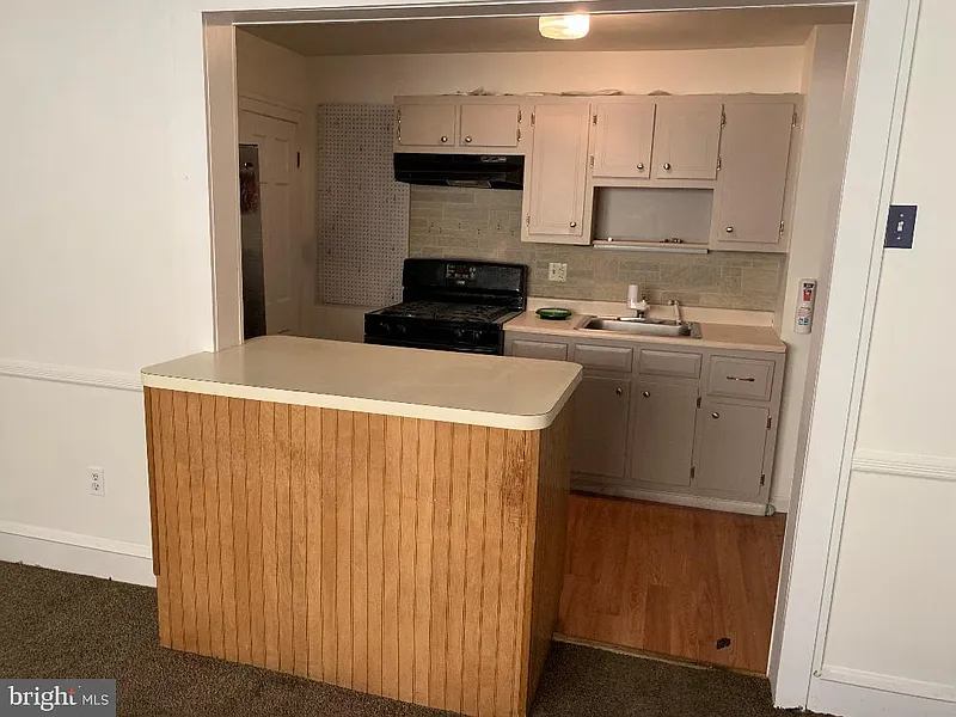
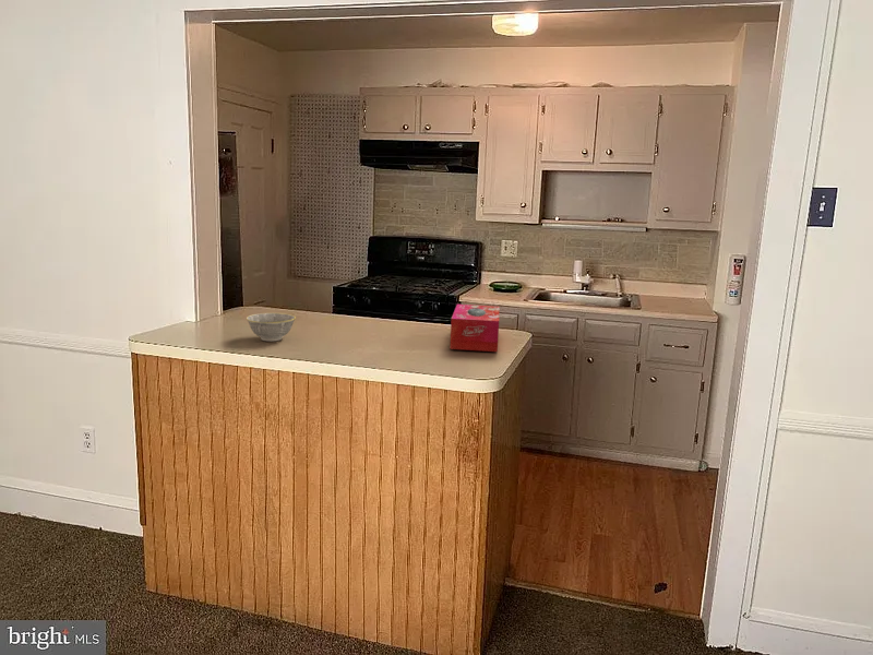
+ bowl (271, 327)
+ tissue box (476, 326)
